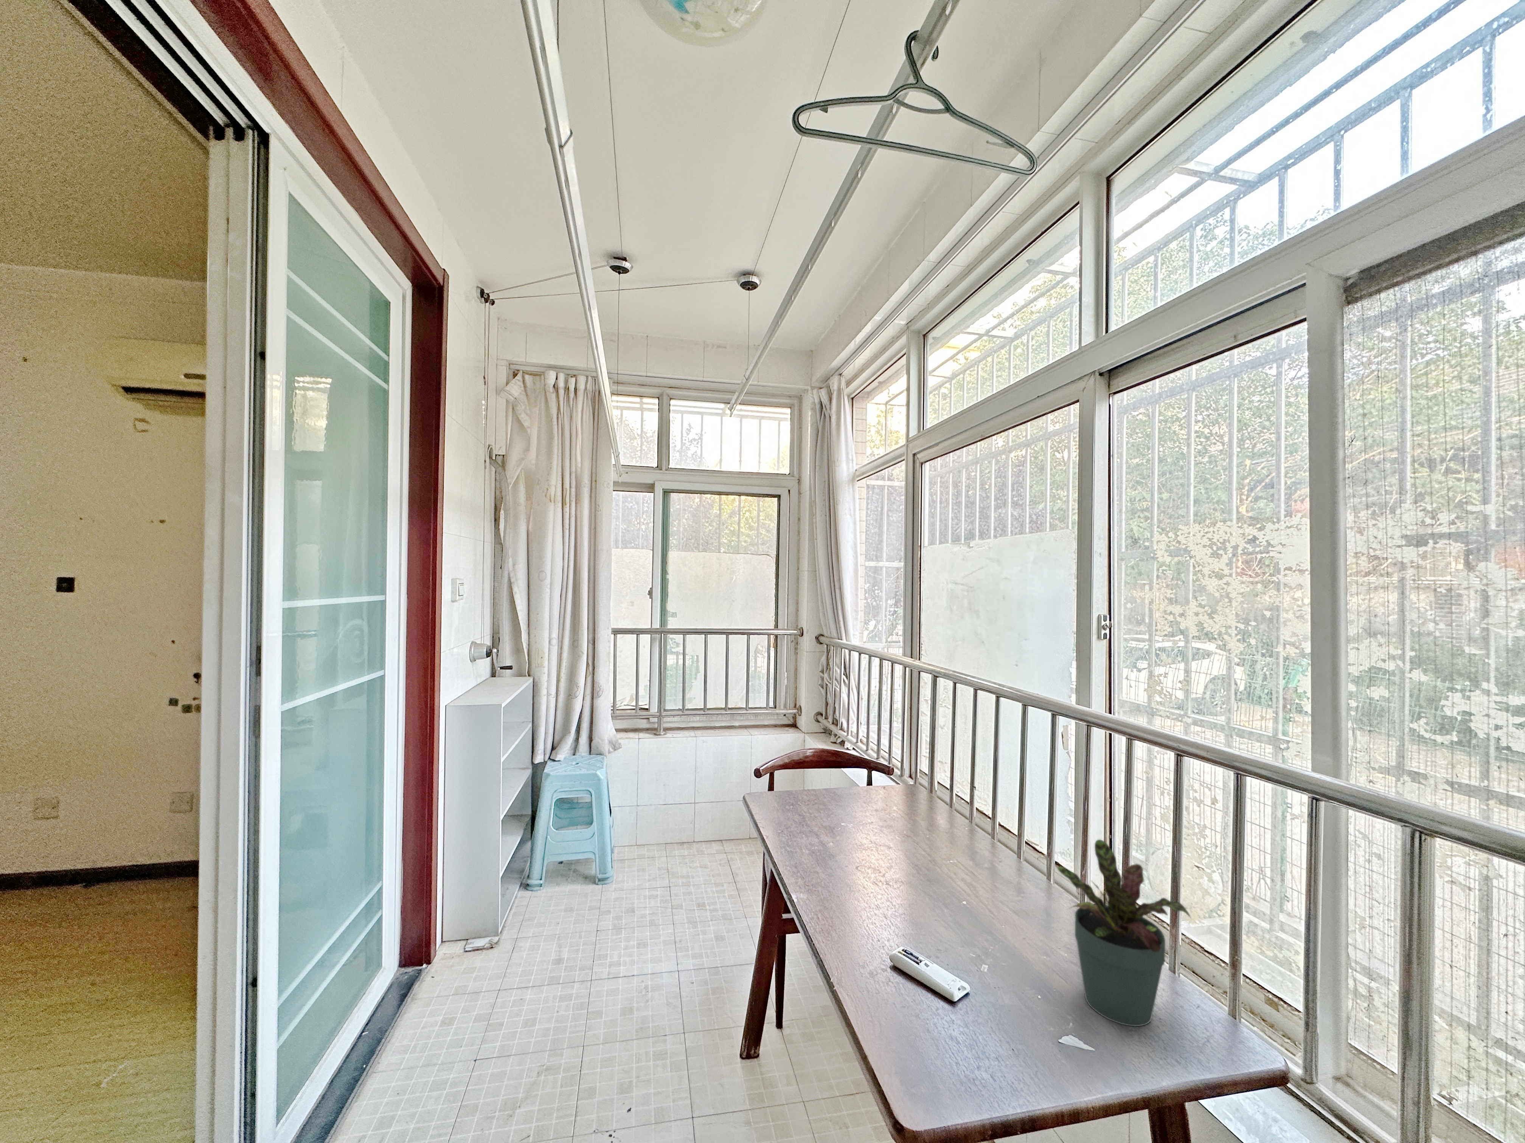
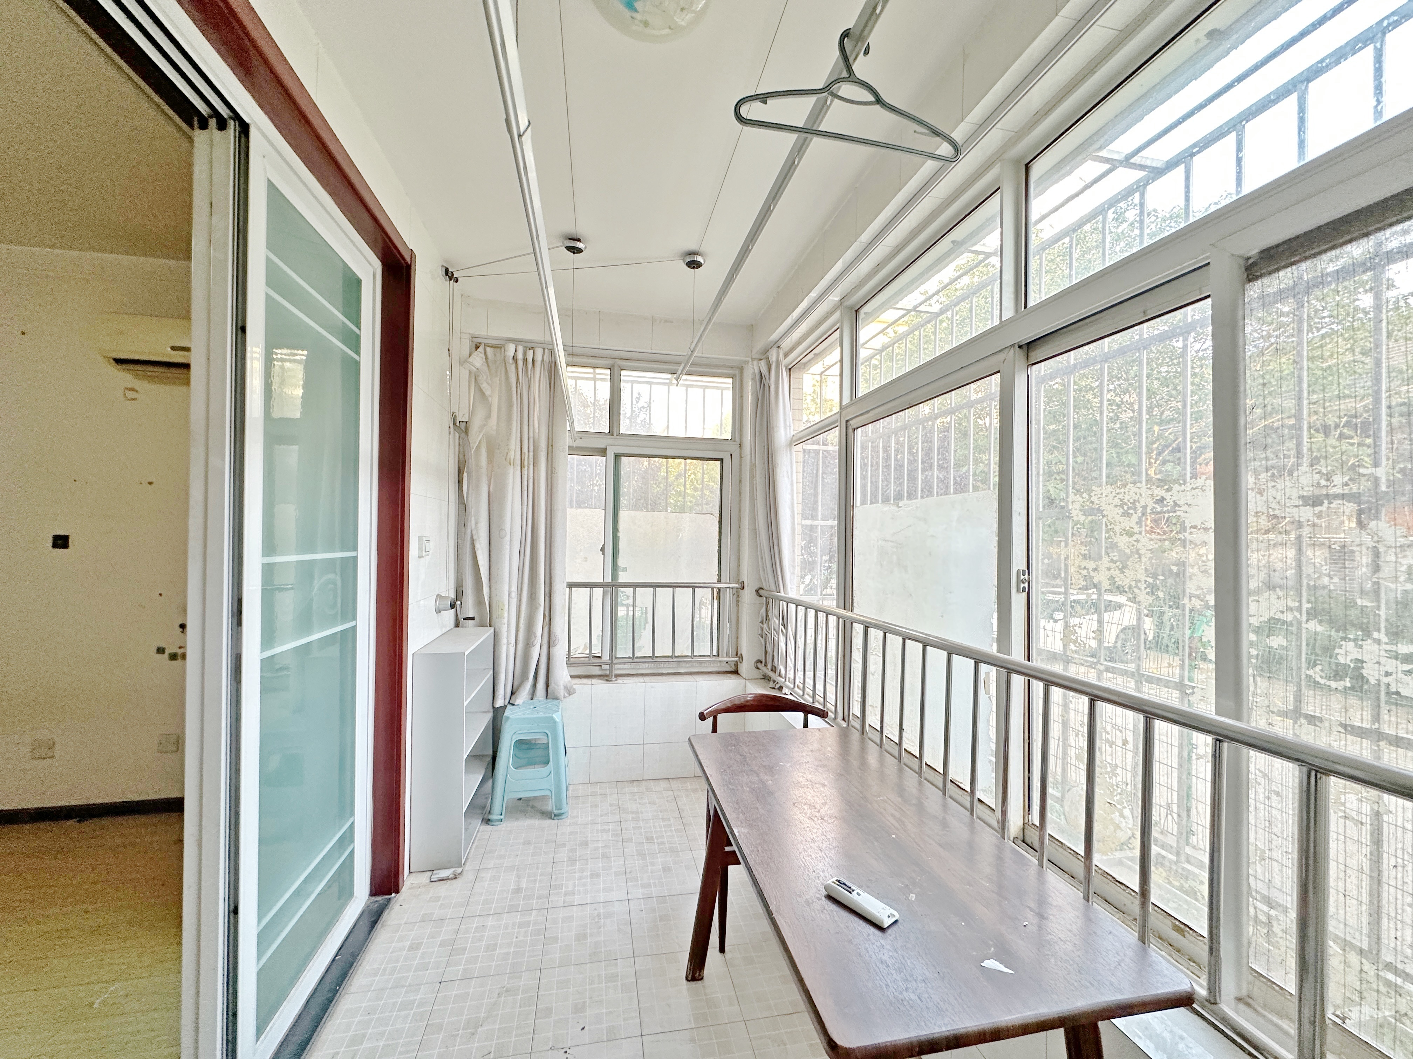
- potted plant (1120, 922)
